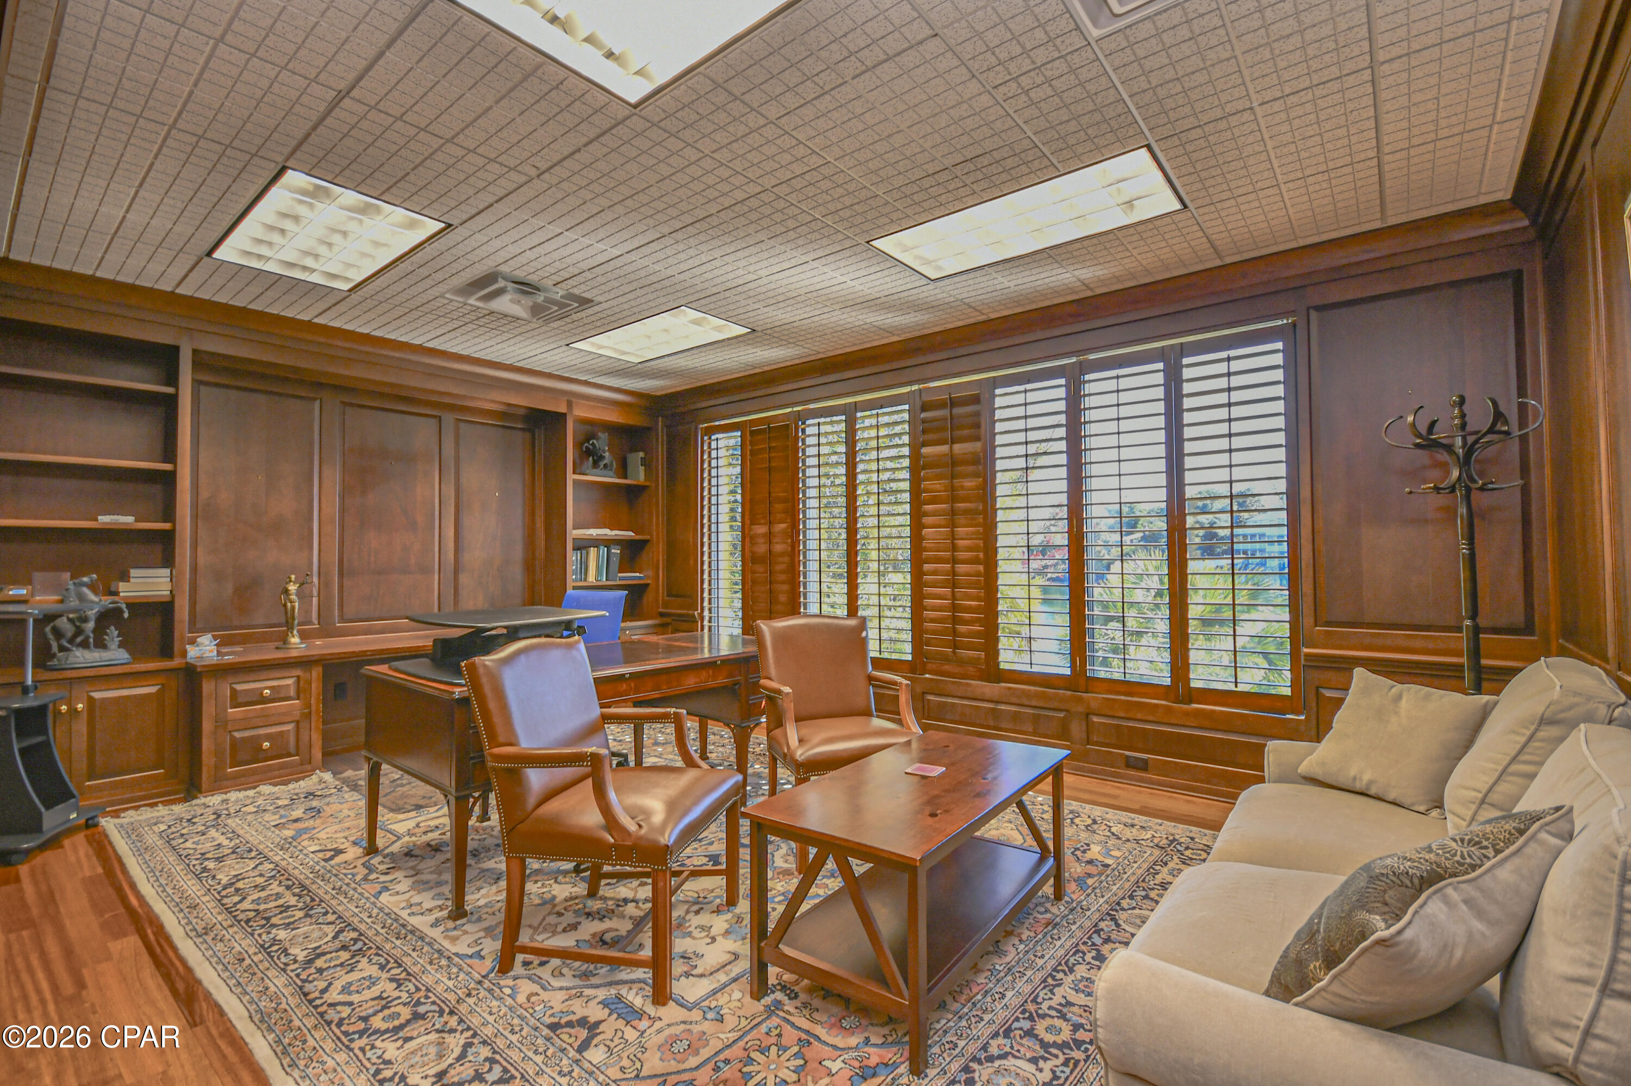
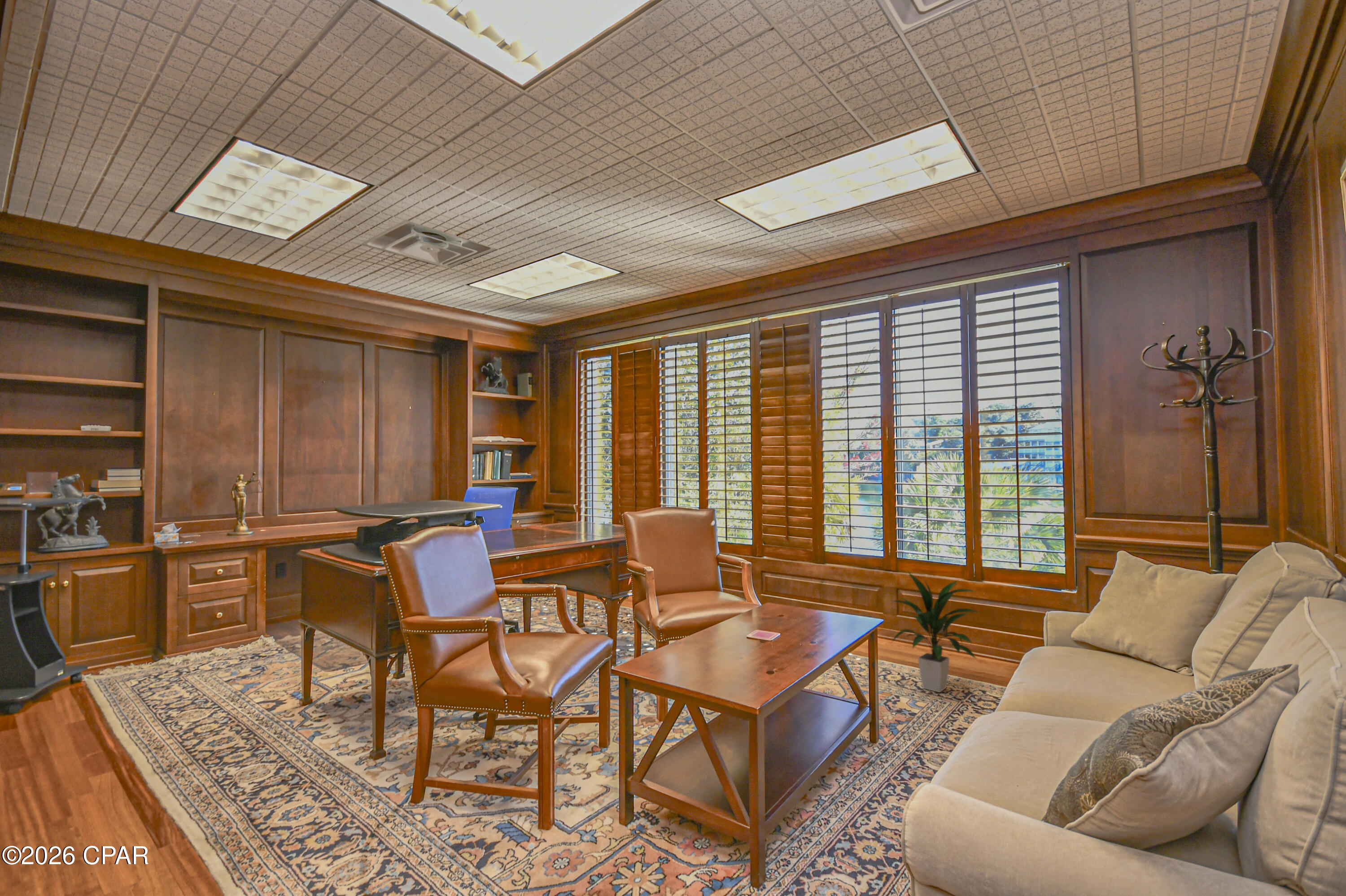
+ indoor plant (937, 630)
